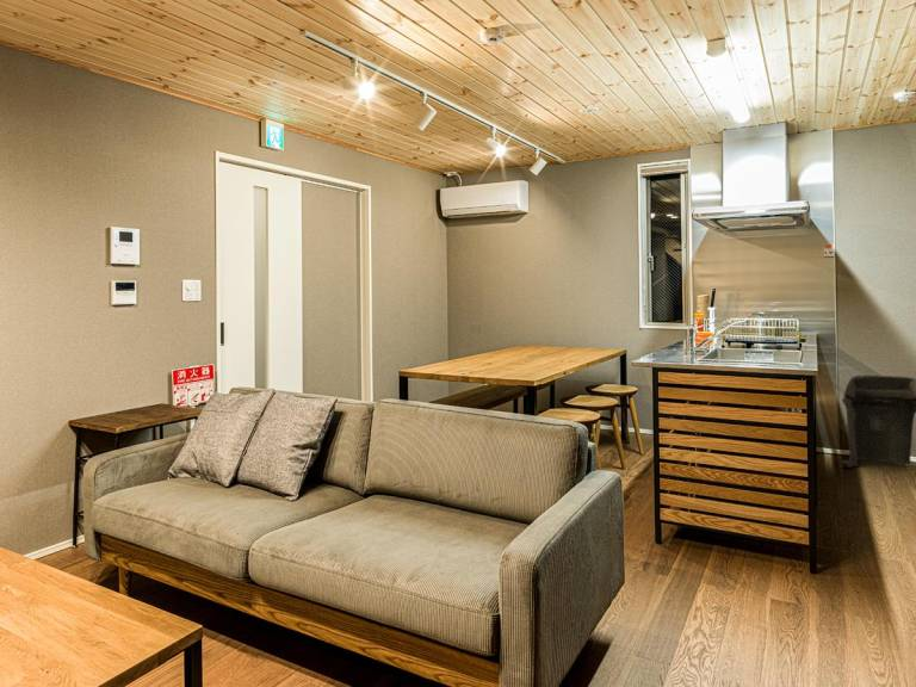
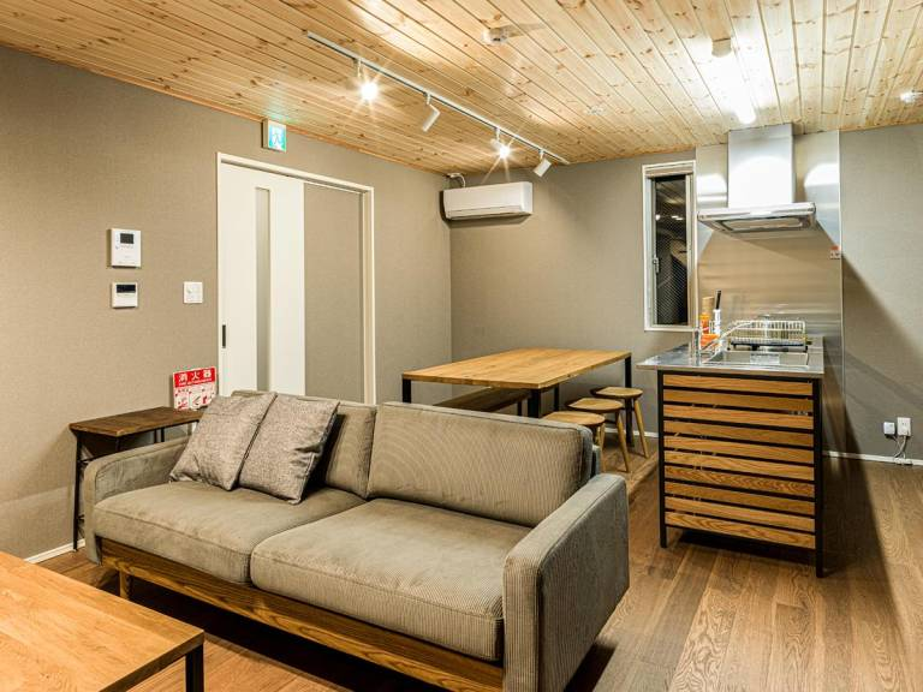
- trash can (877, 420)
